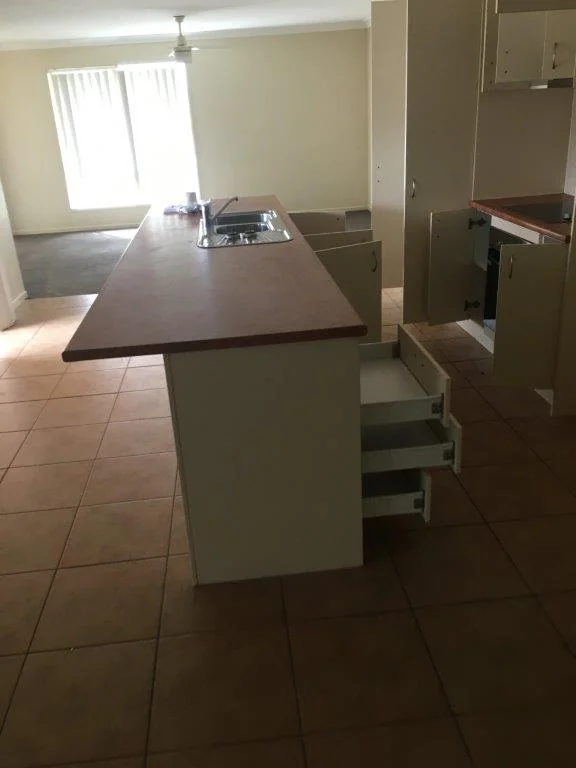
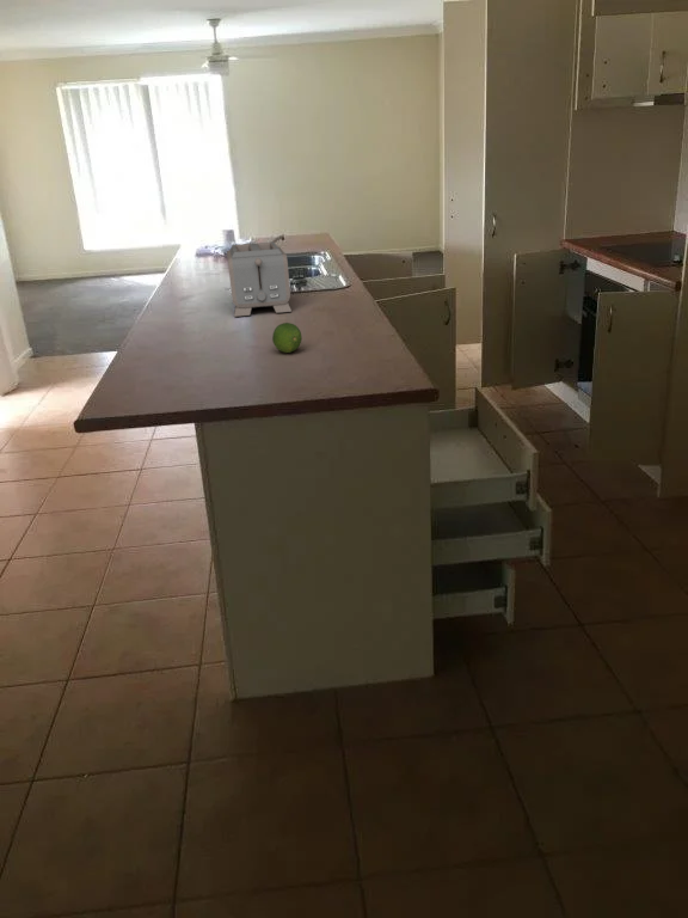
+ toaster (257, 277)
+ fruit (287, 337)
